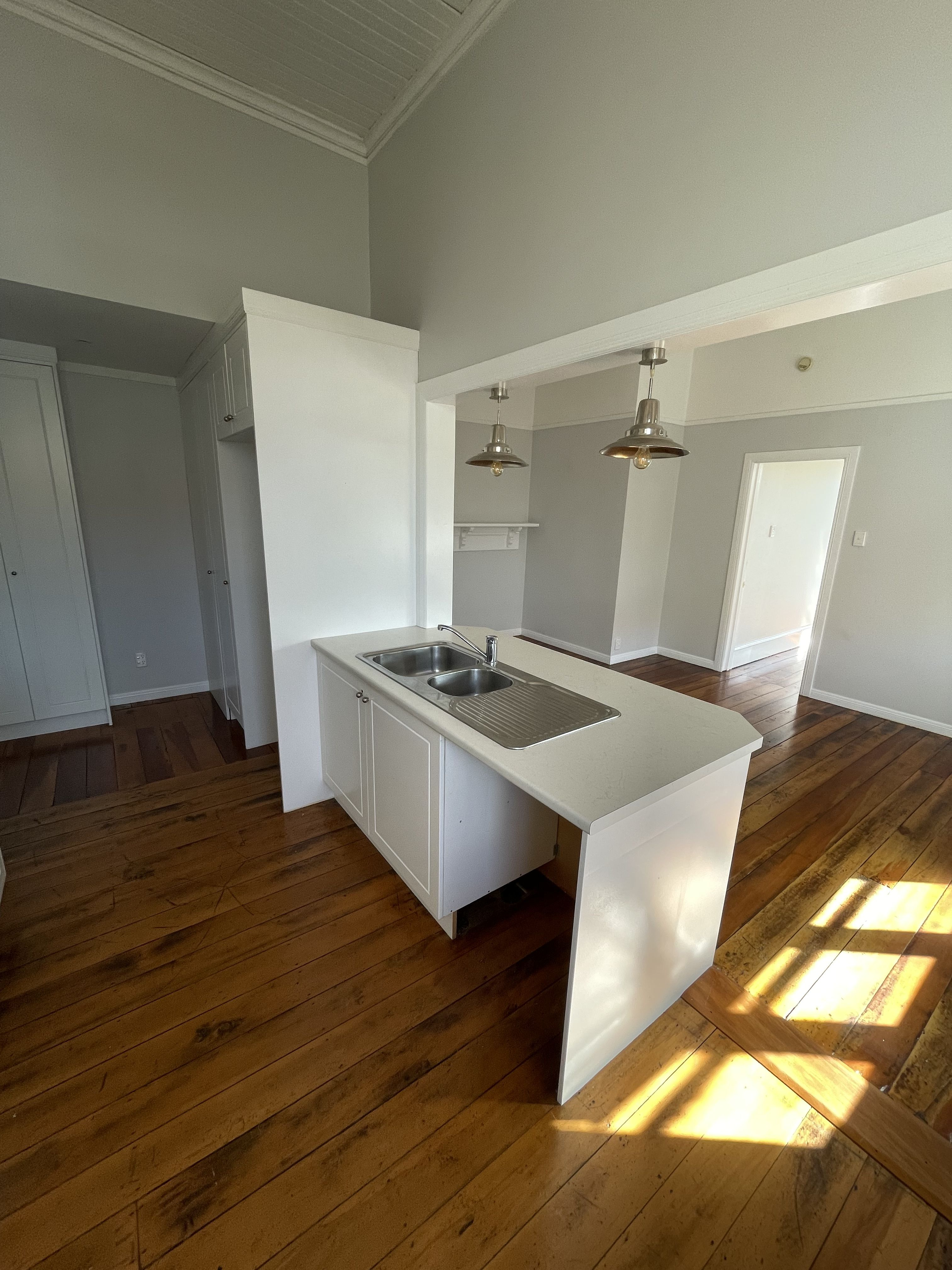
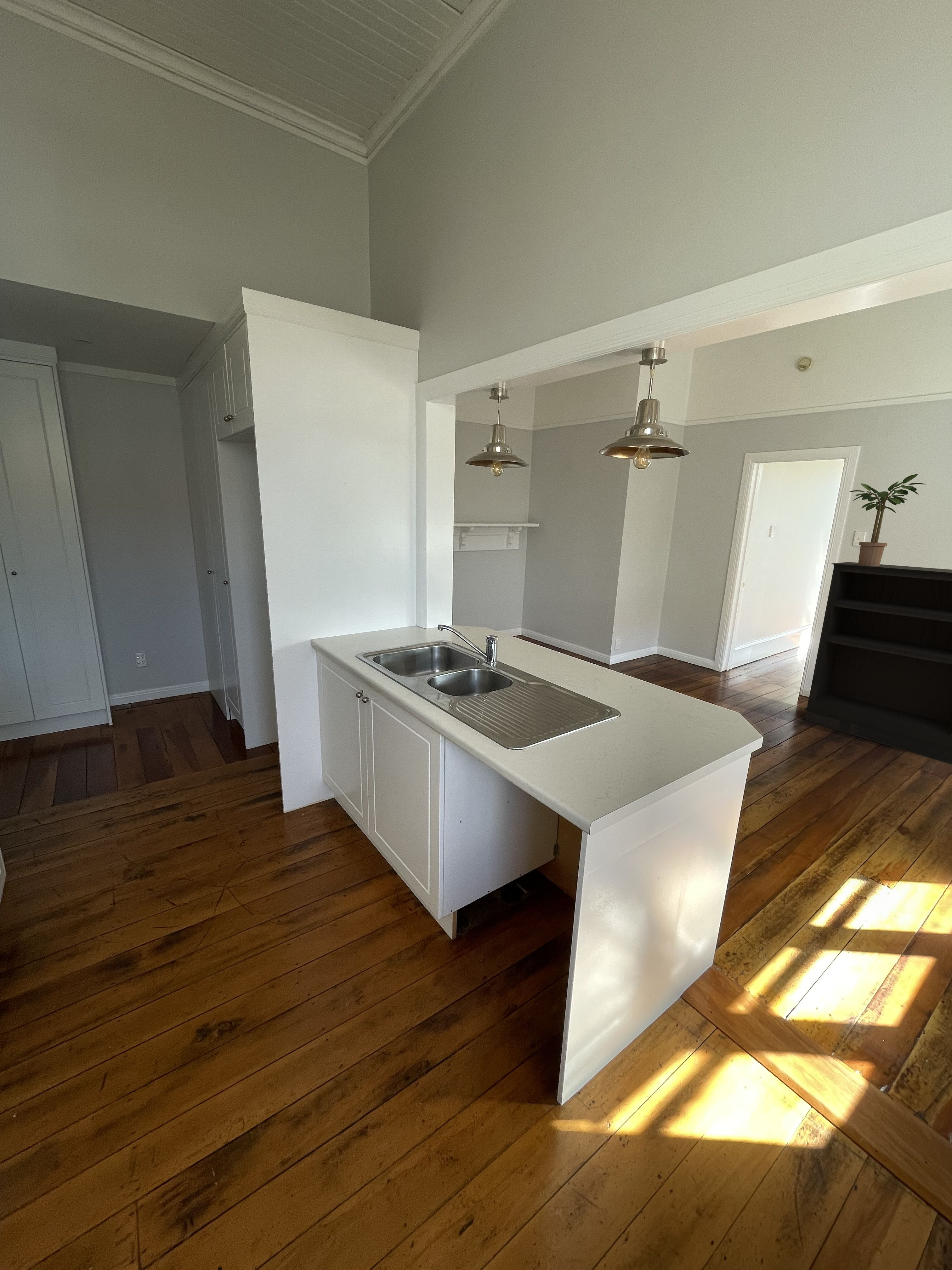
+ bookshelf (897, 655)
+ potted plant (881, 521)
